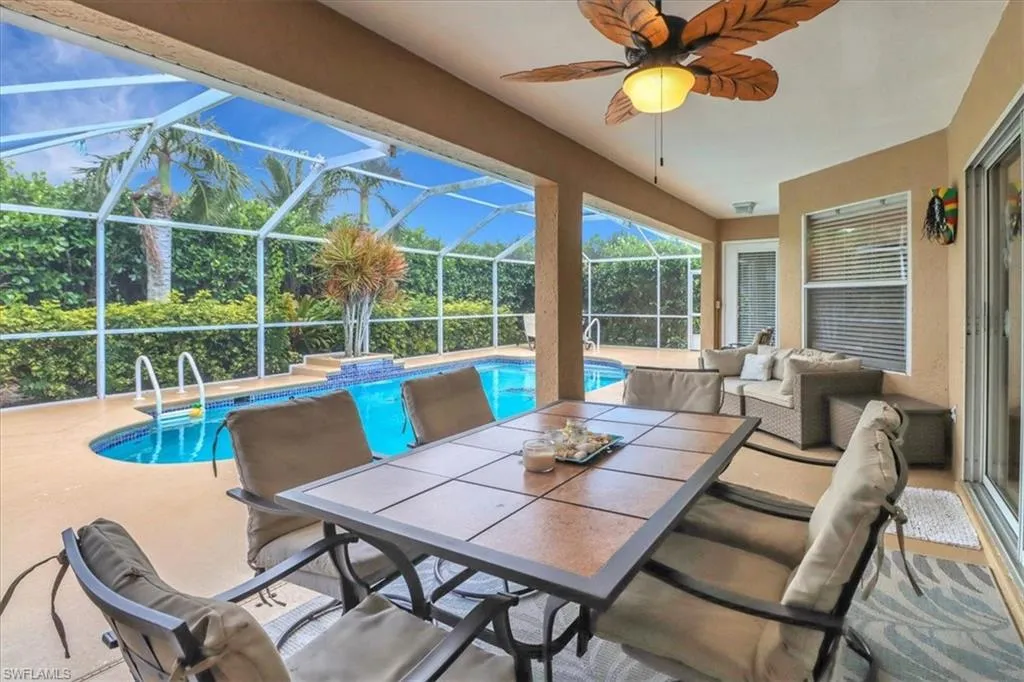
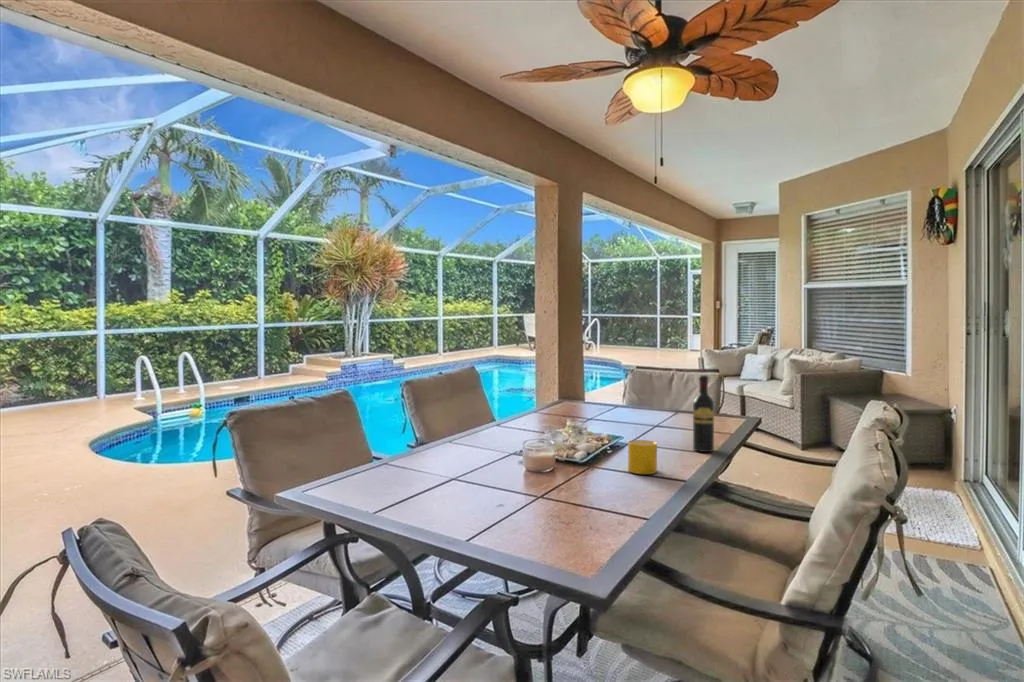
+ cup (642, 456)
+ wine bottle (703, 412)
